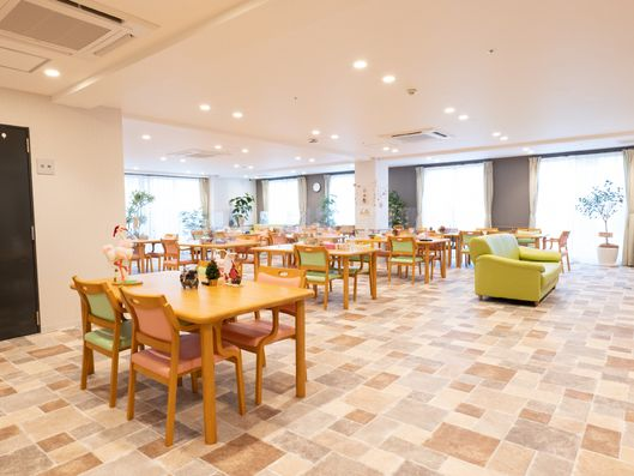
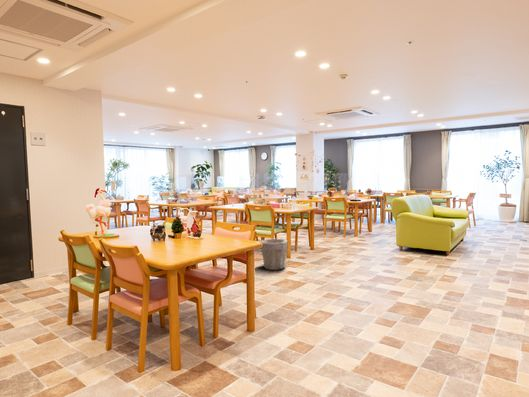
+ waste bin (274, 254)
